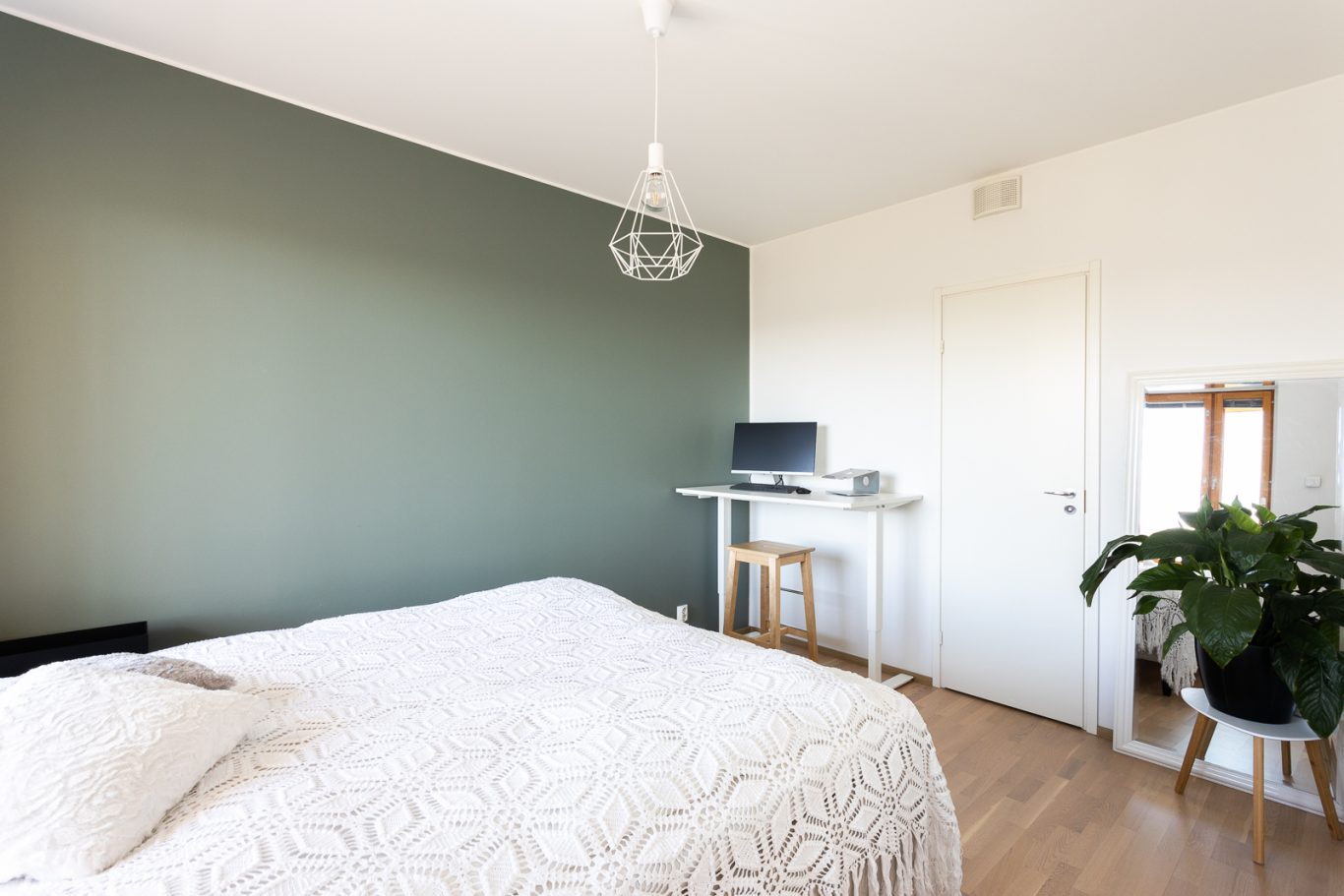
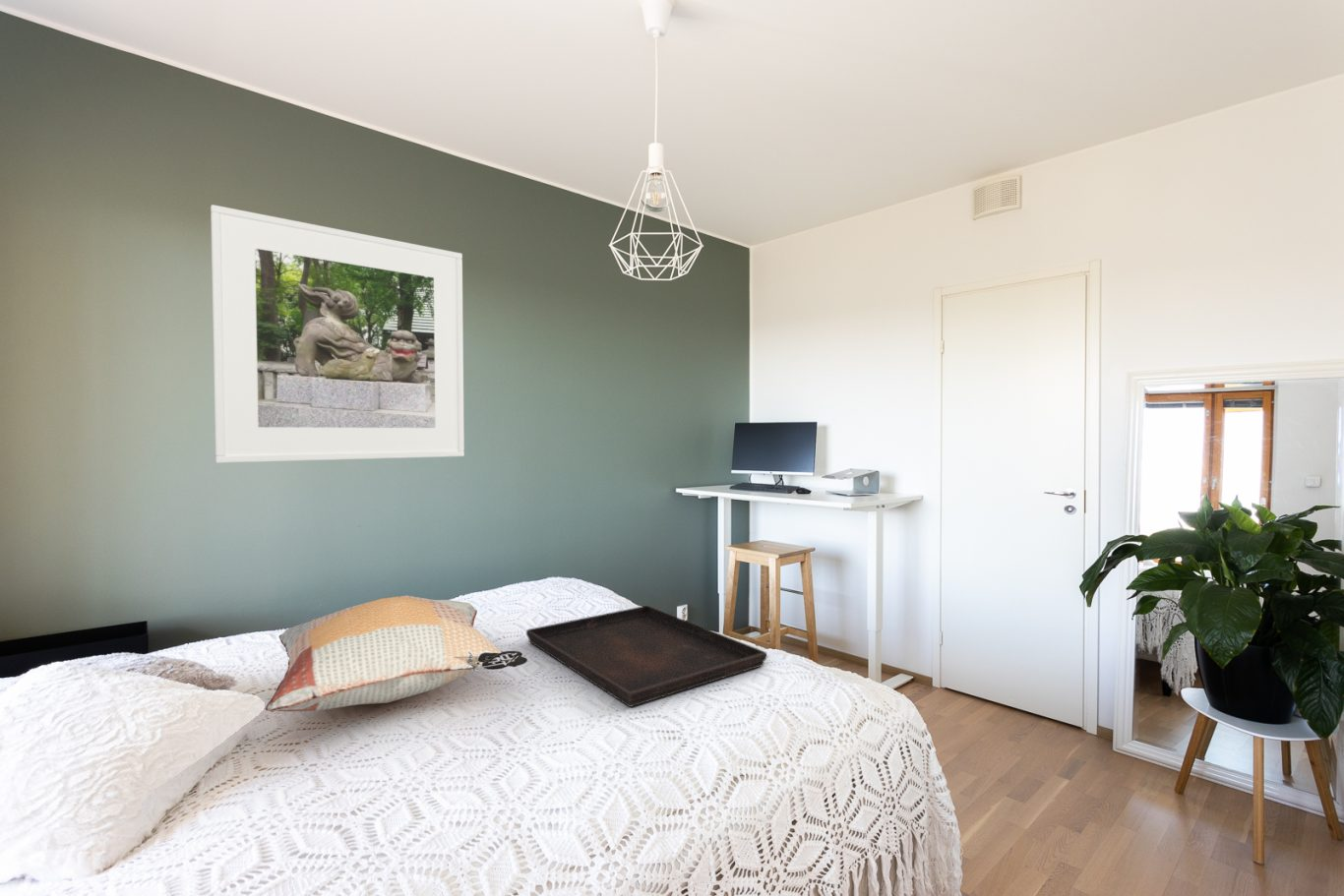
+ decorative pillow (396, 647)
+ serving tray (640, 646)
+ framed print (352, 346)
